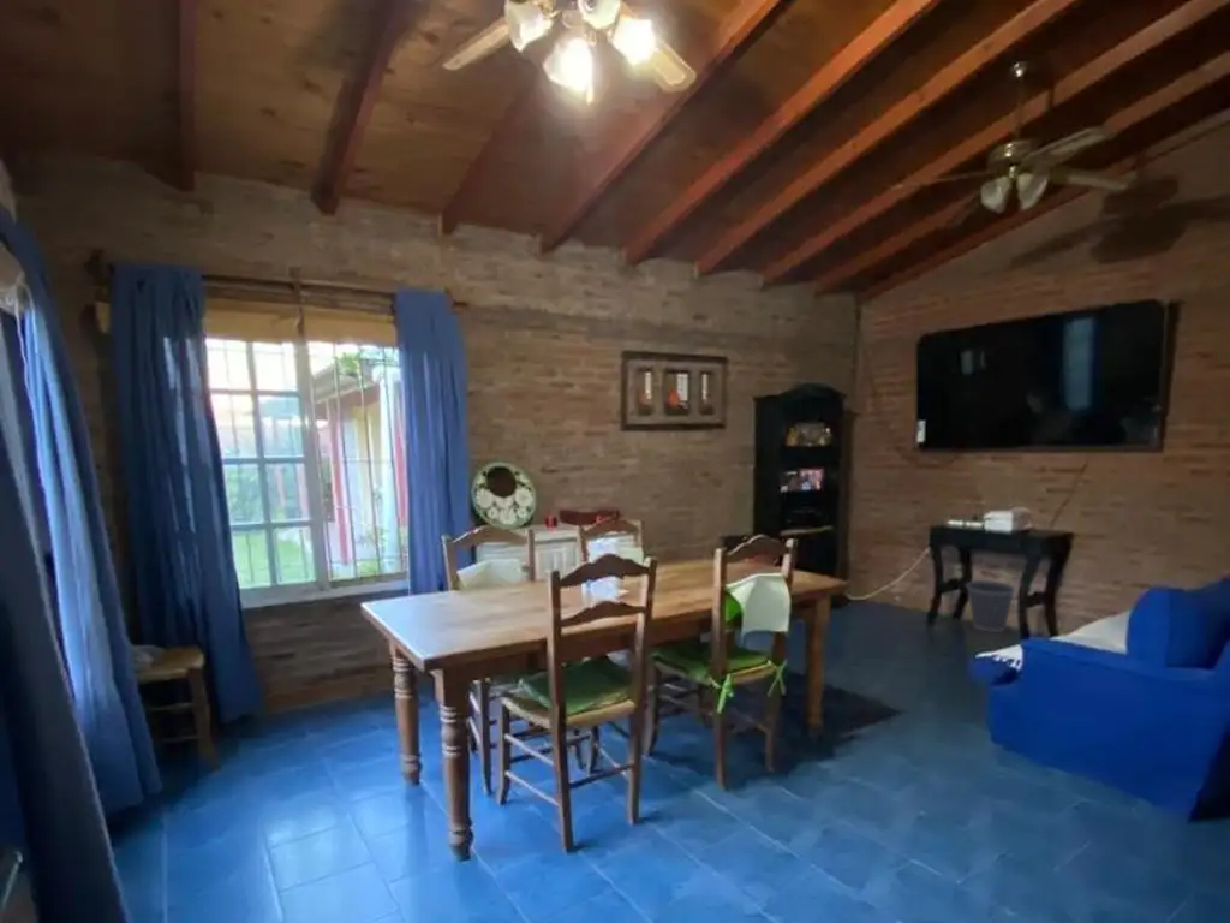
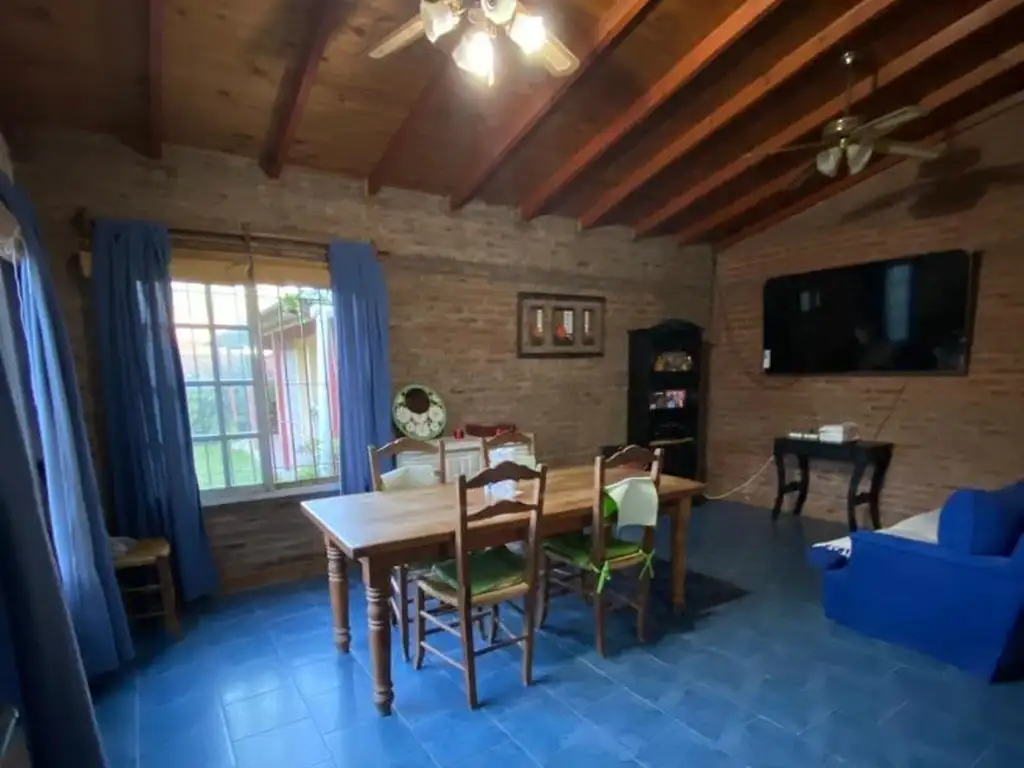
- wastebasket (989, 607)
